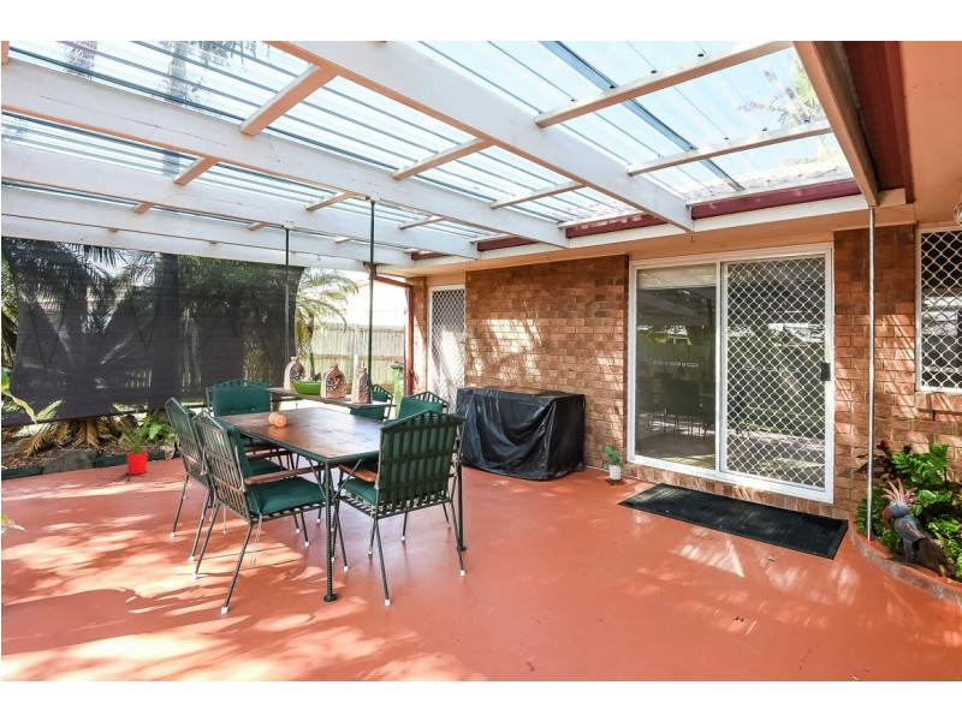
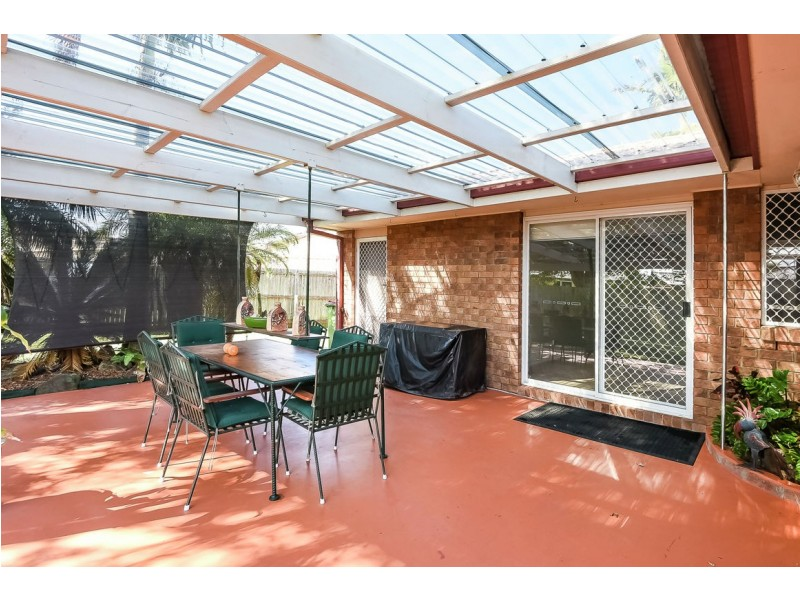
- potted plant (612, 463)
- house plant (137, 441)
